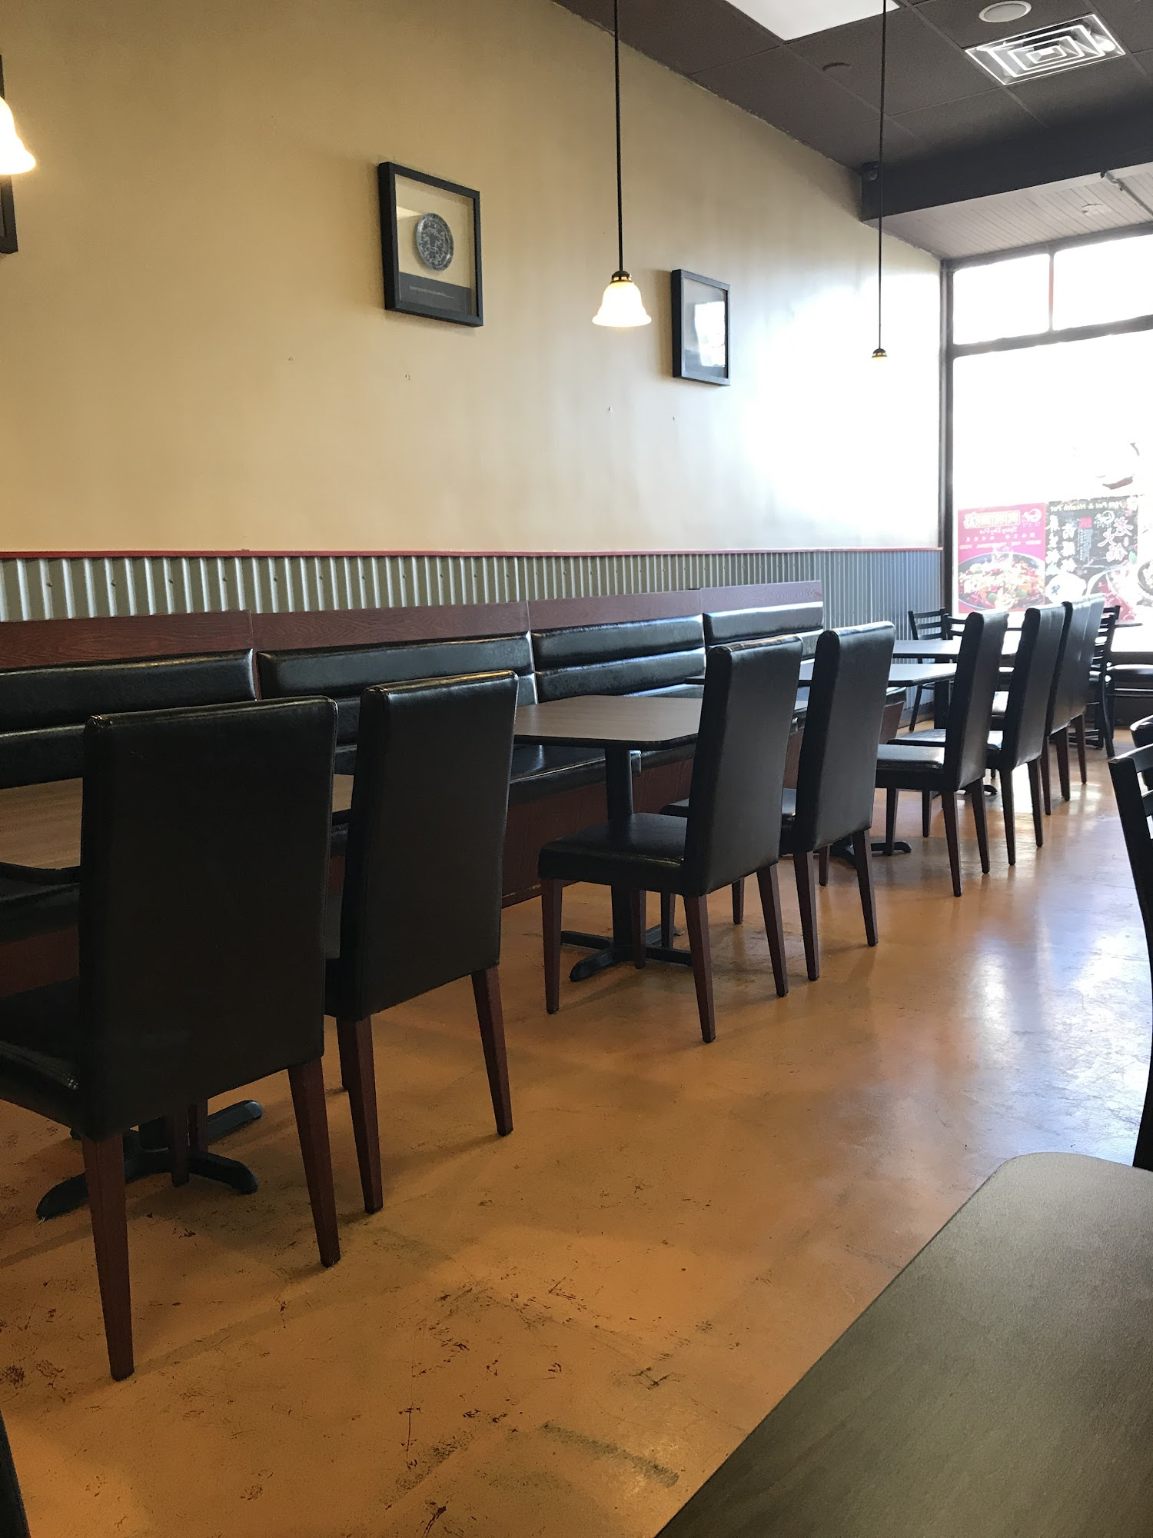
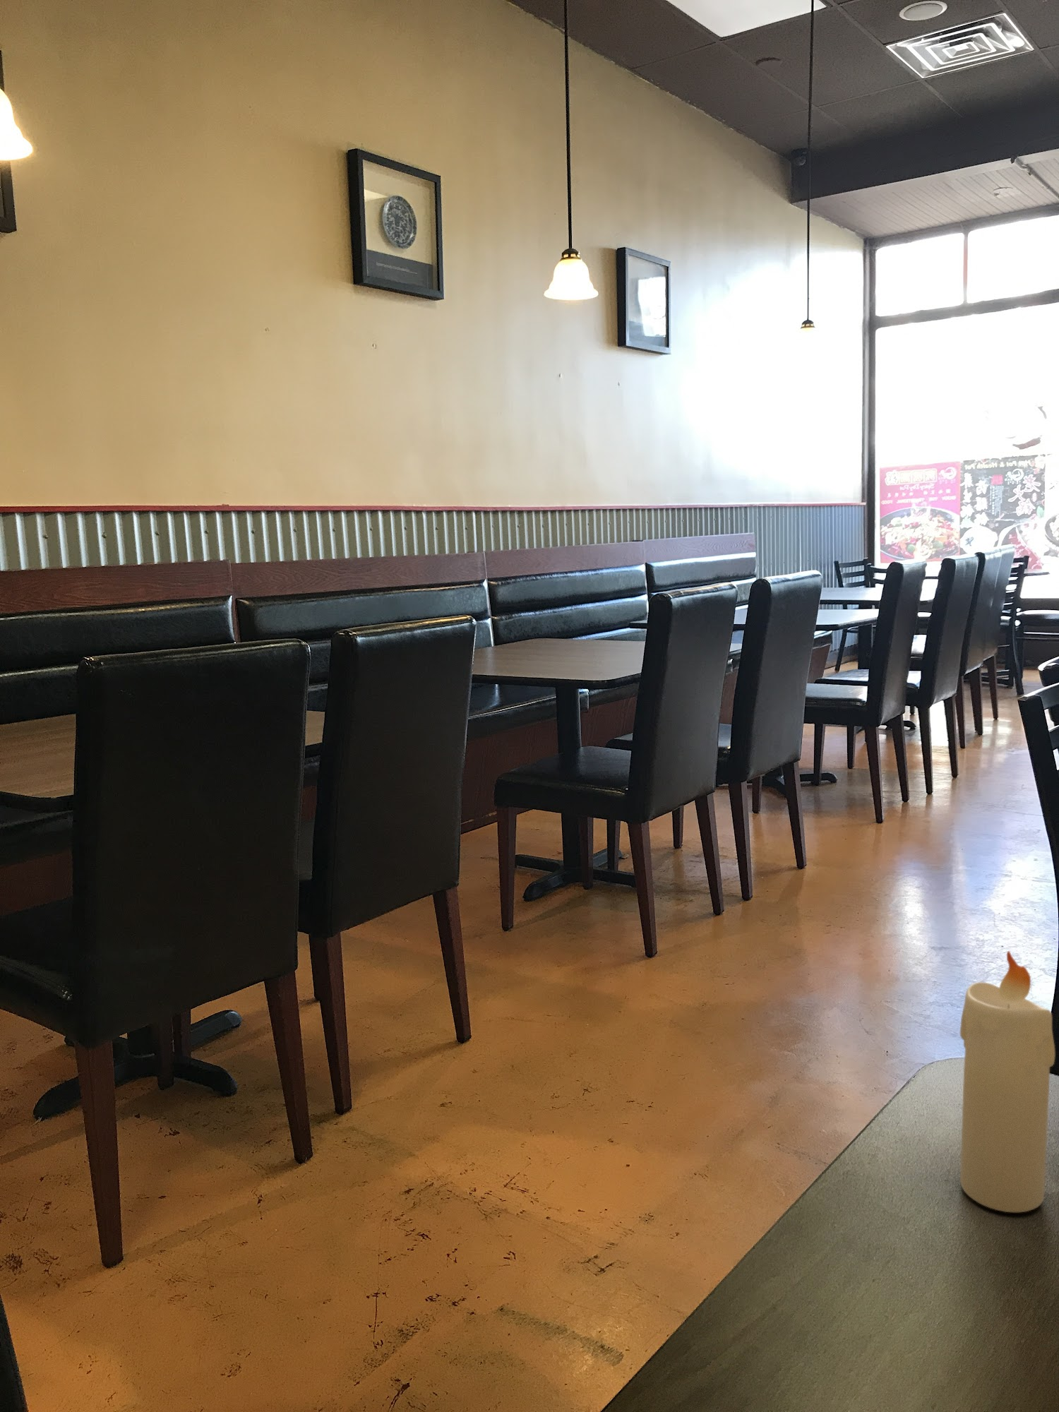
+ candle (1003, 1072)
